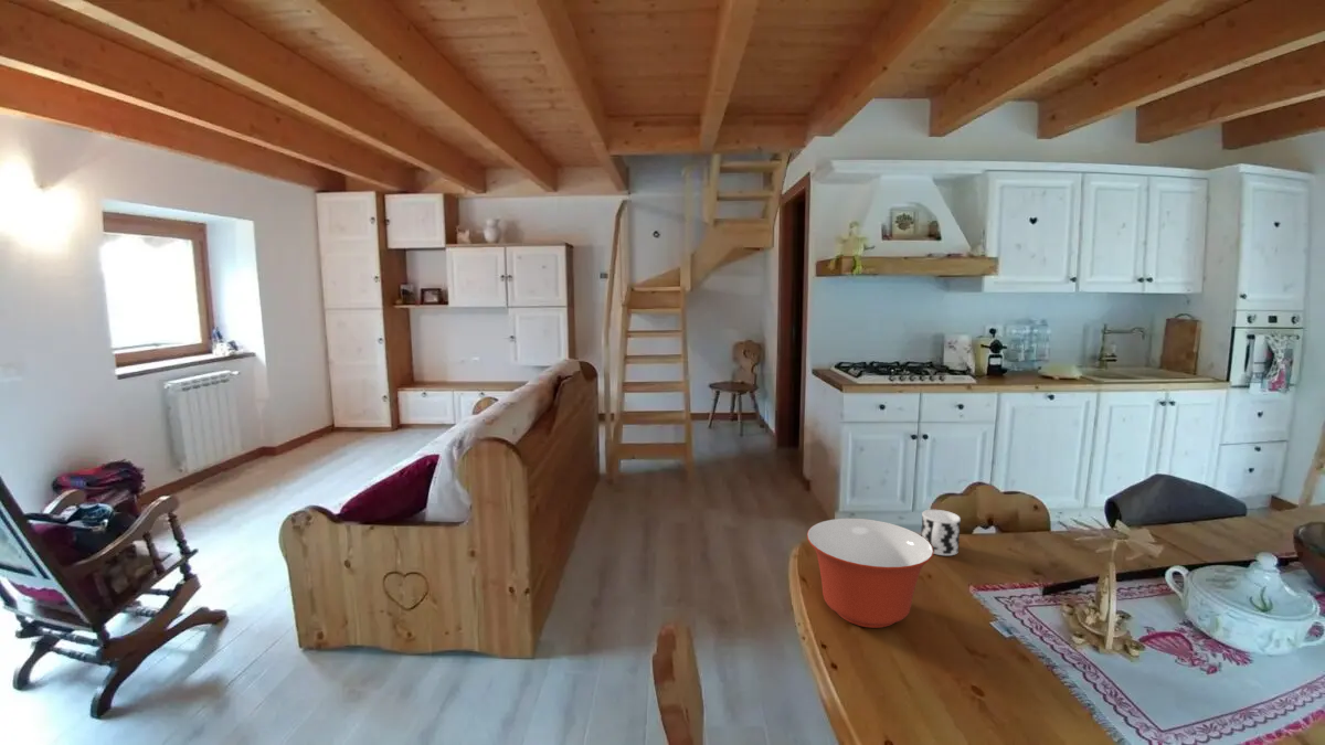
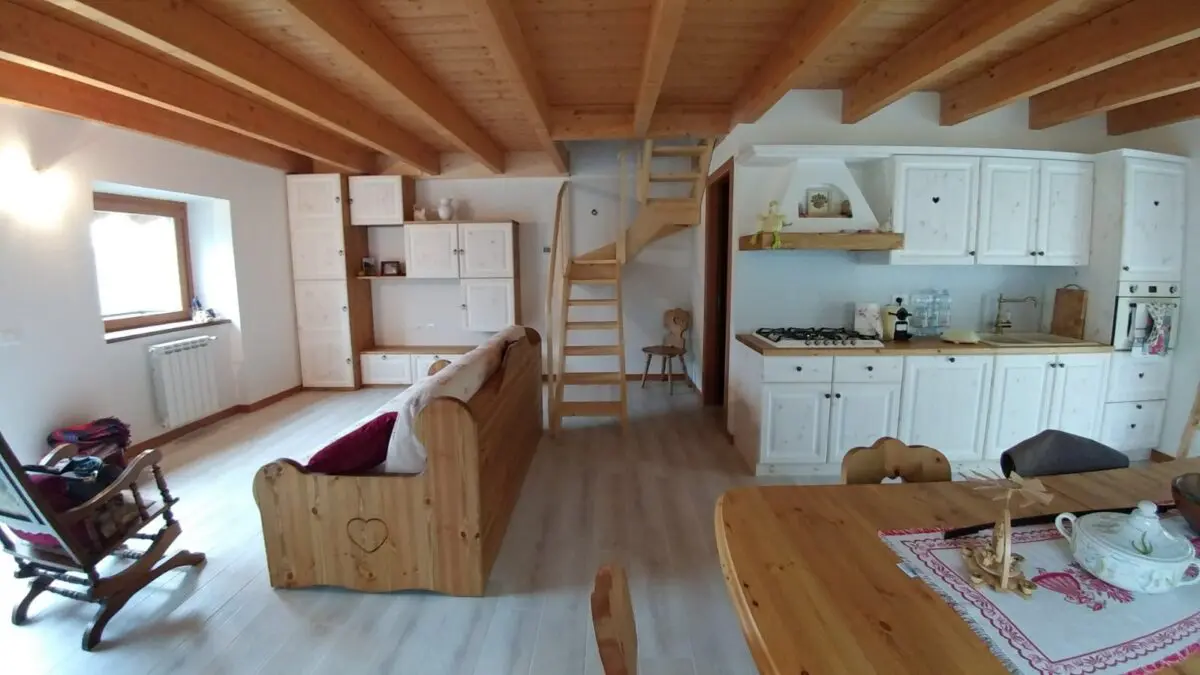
- mixing bowl (866, 576)
- cup (939, 533)
